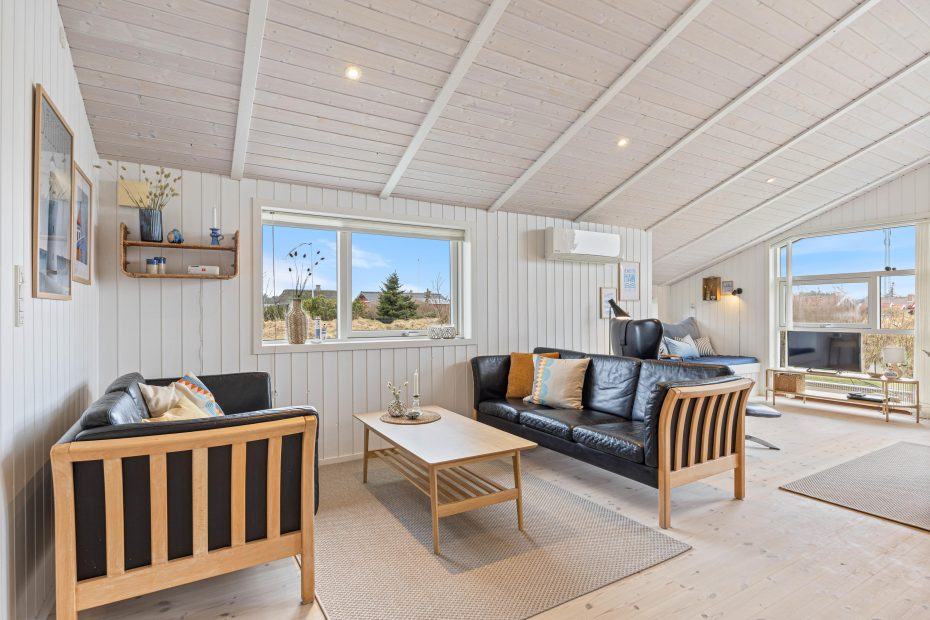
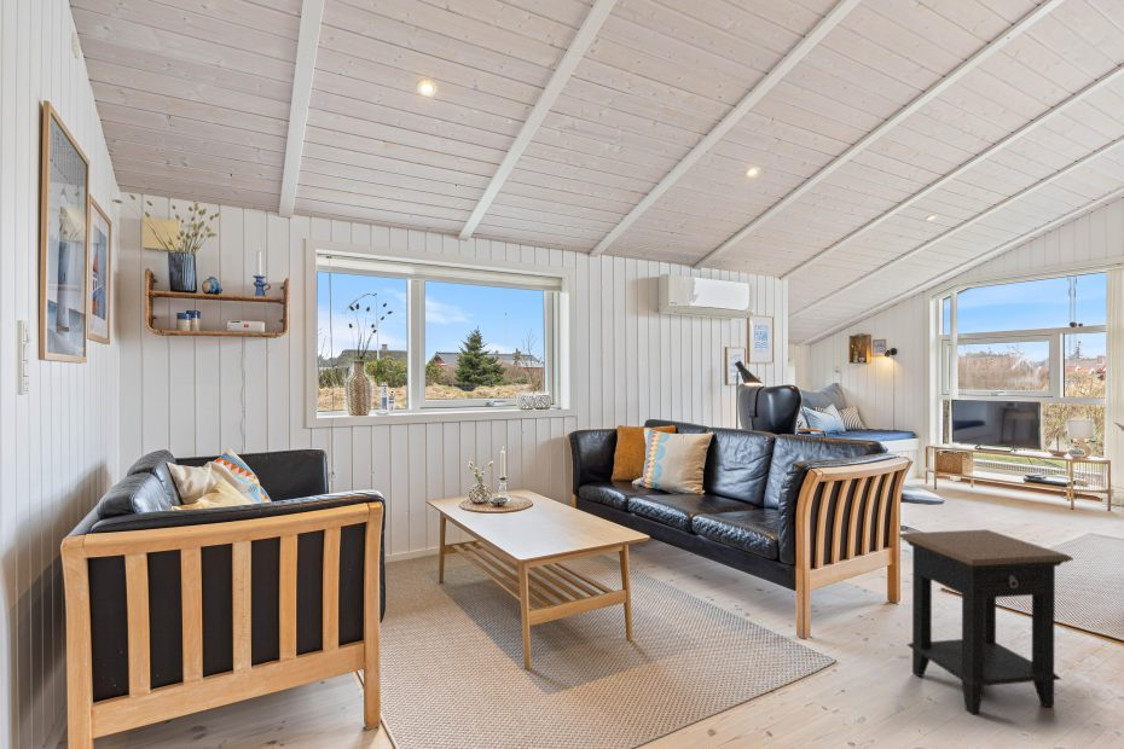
+ side table (979, 616)
